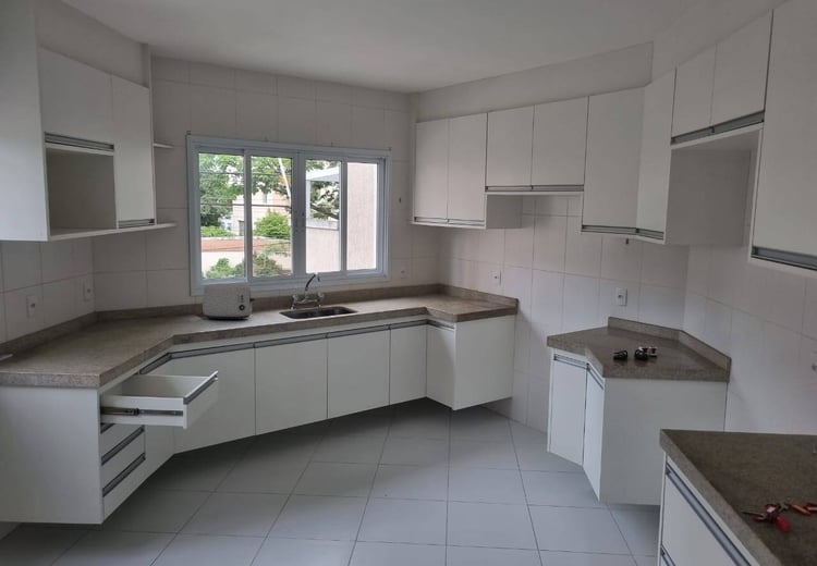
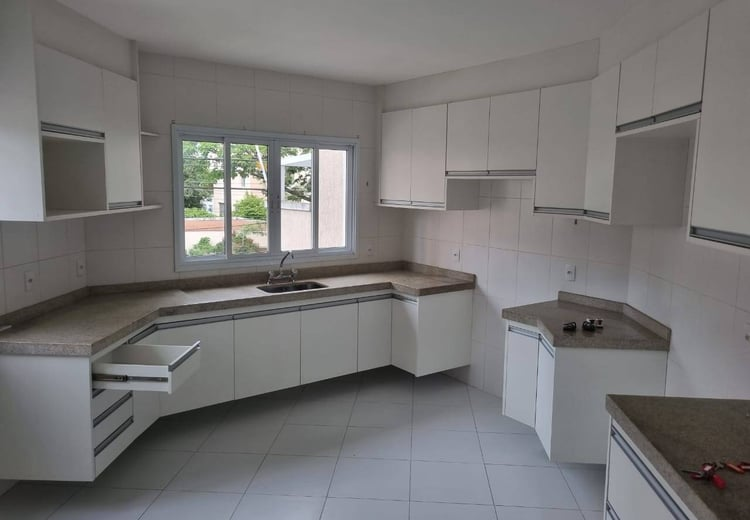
- toaster (228, 302)
